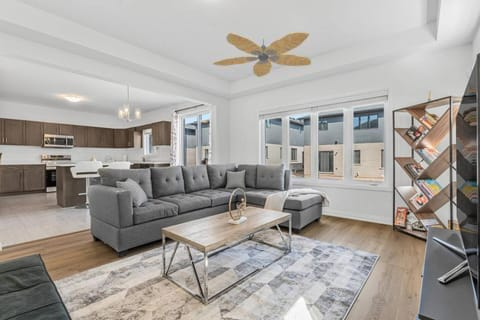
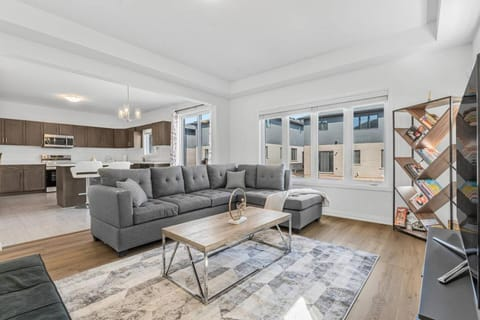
- ceiling fan (261, 51)
